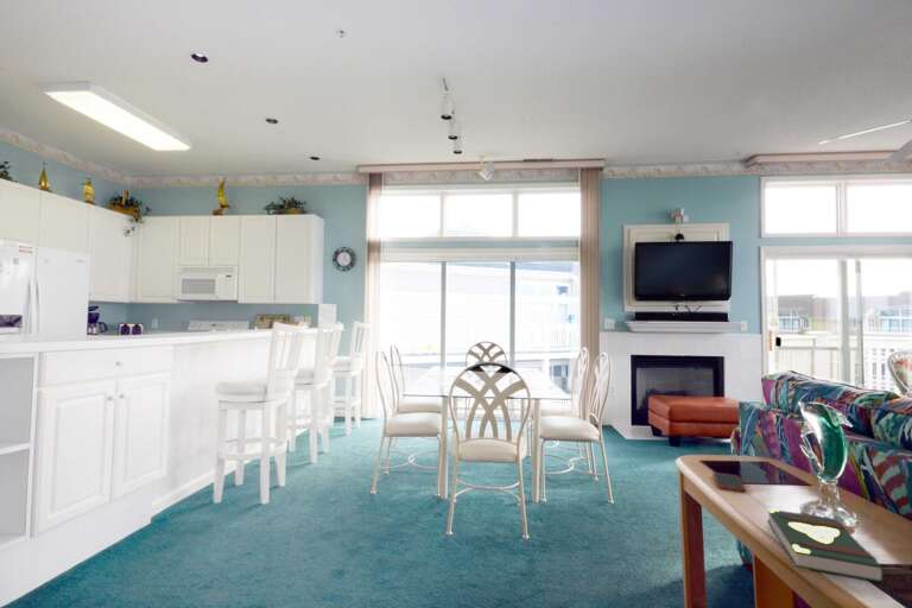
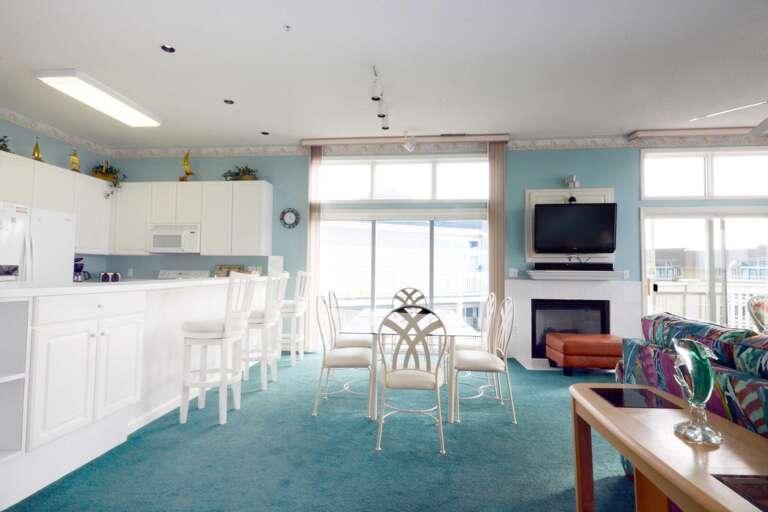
- cell phone (728, 481)
- book (818, 540)
